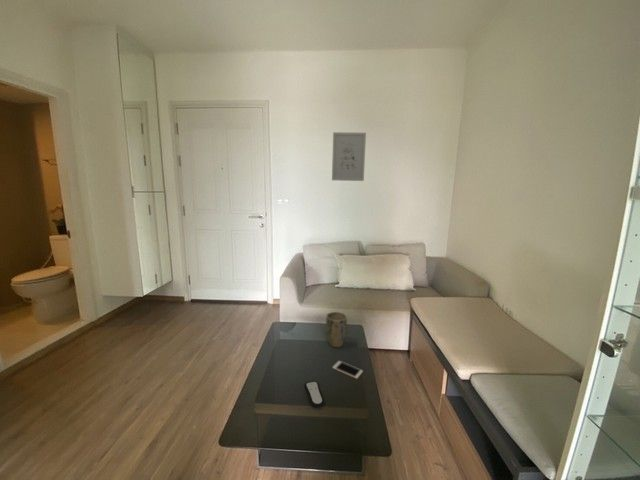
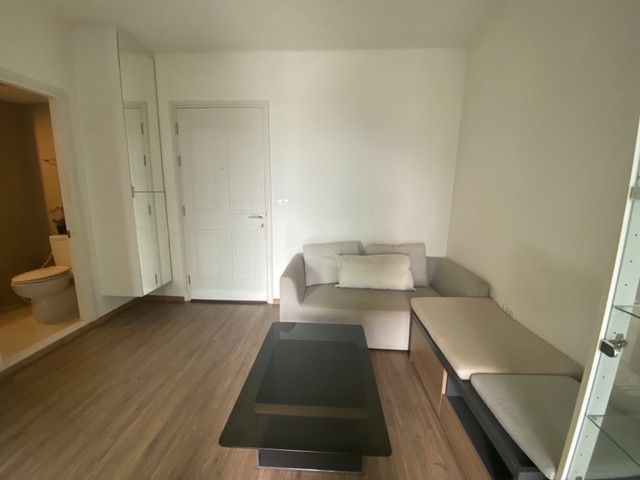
- cell phone (347, 369)
- remote control (314, 393)
- plant pot (335, 329)
- wall art (348, 157)
